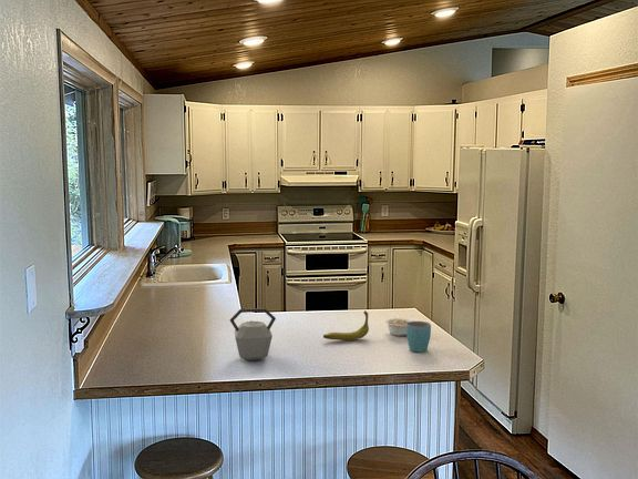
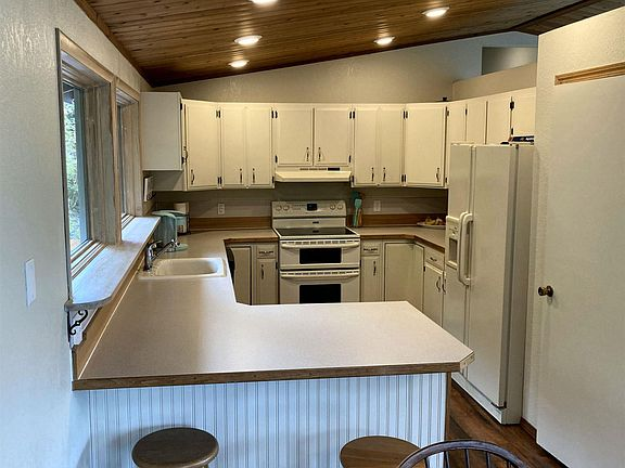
- legume (400, 326)
- mug (416, 335)
- banana (346, 333)
- kettle (251, 328)
